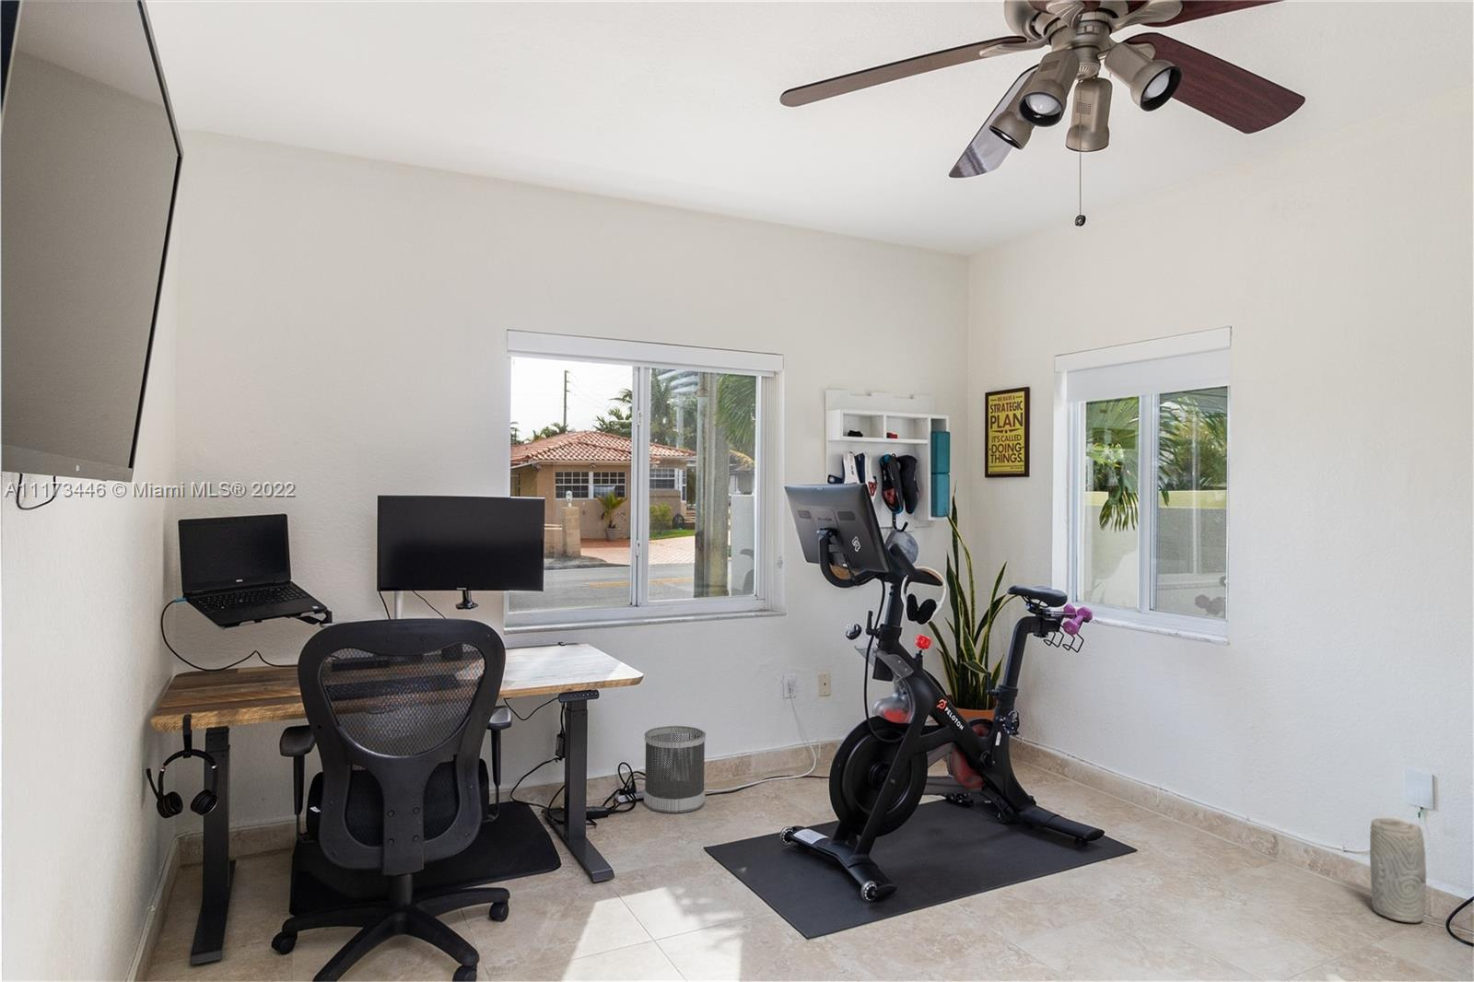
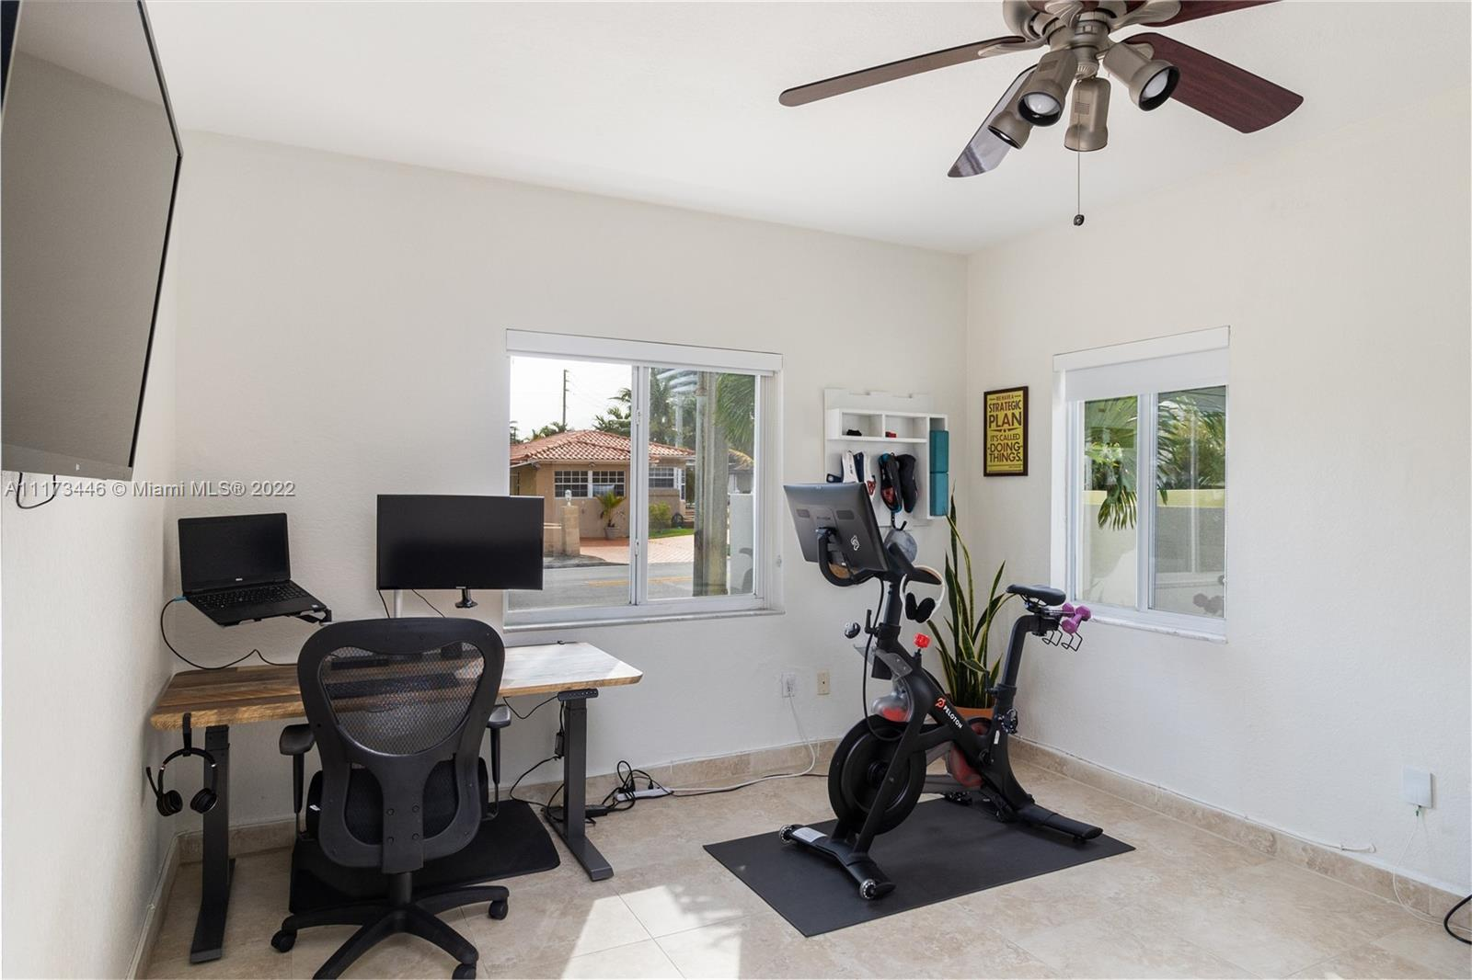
- vase (1397, 869)
- wastebasket (674, 767)
